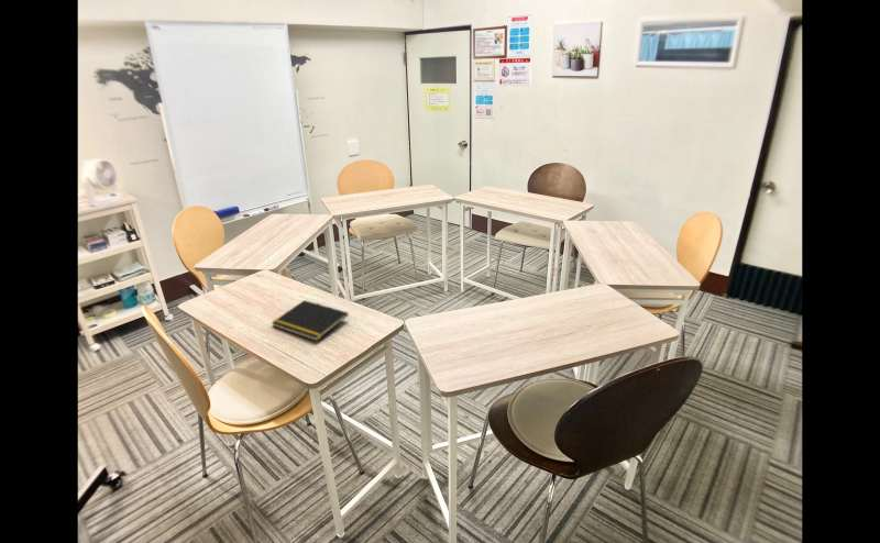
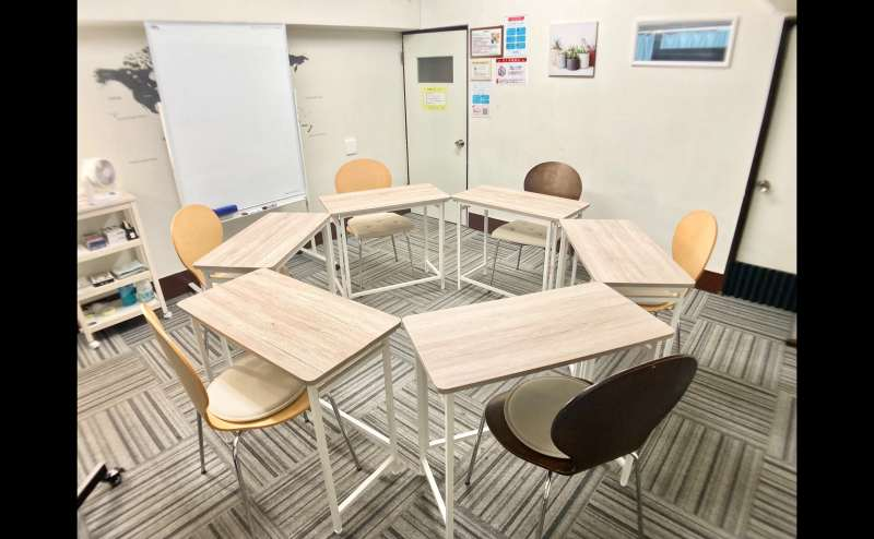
- notepad (309, 319)
